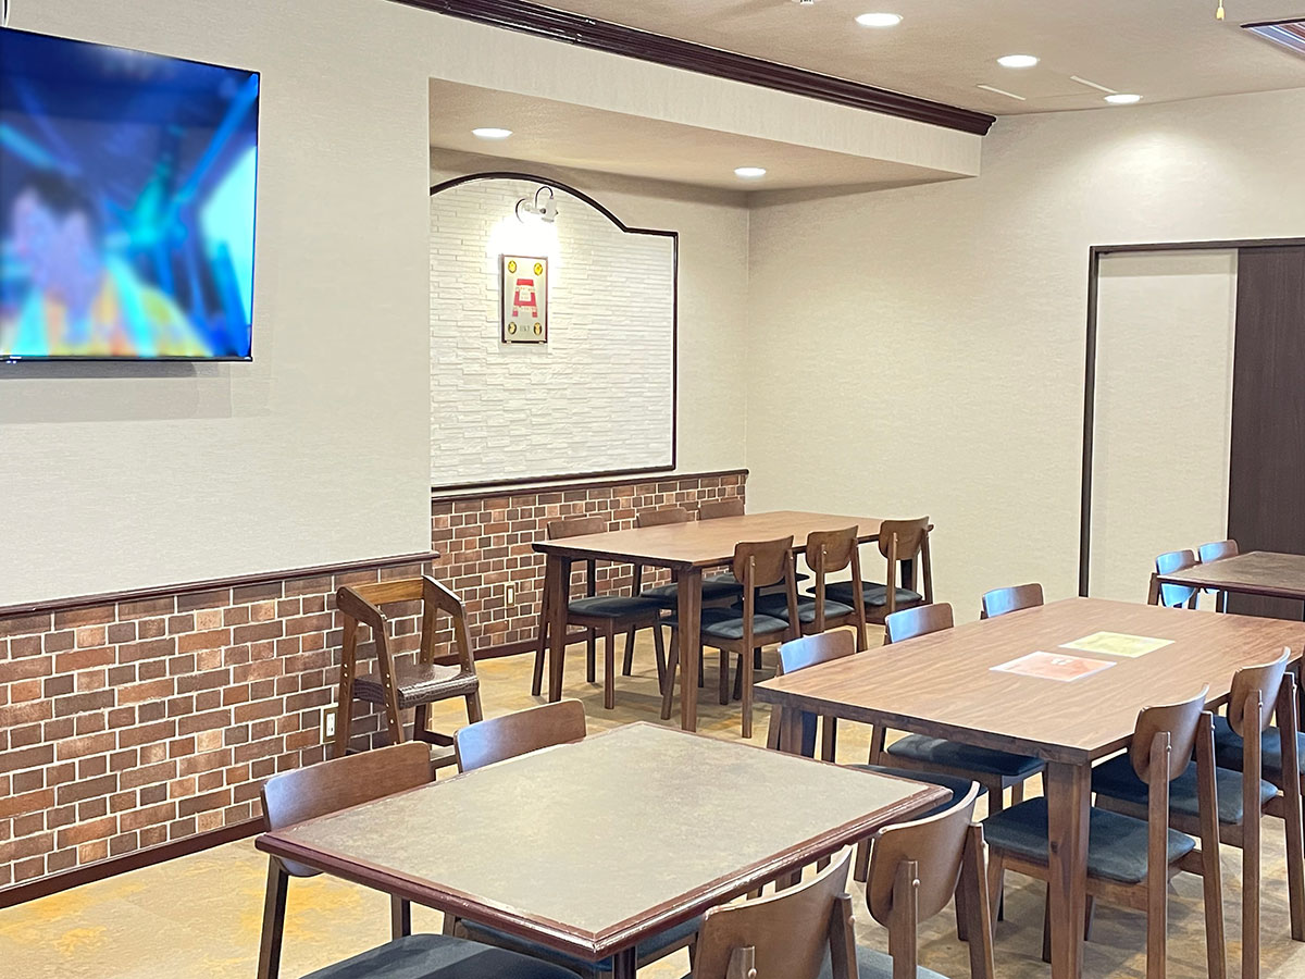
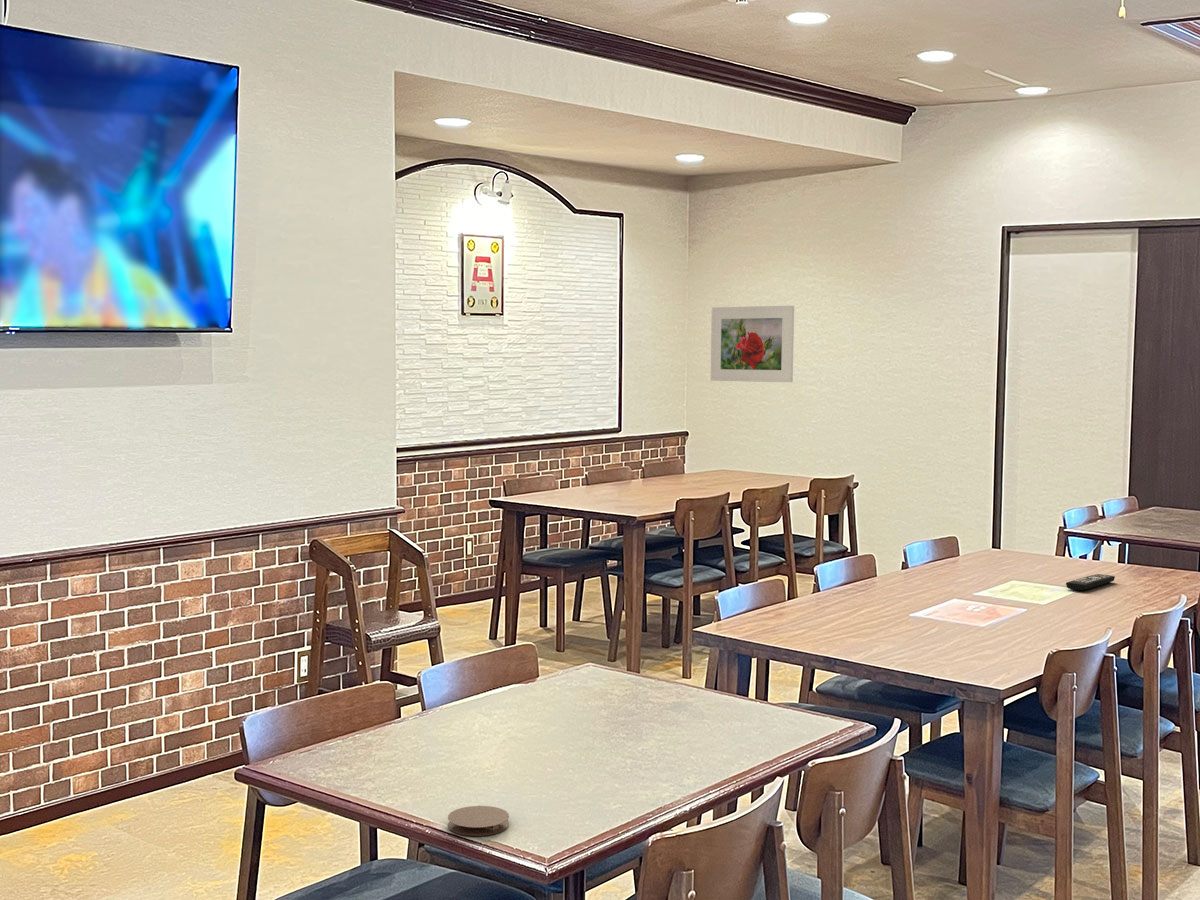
+ coaster (478, 820)
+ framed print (751, 344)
+ remote control (1090, 582)
